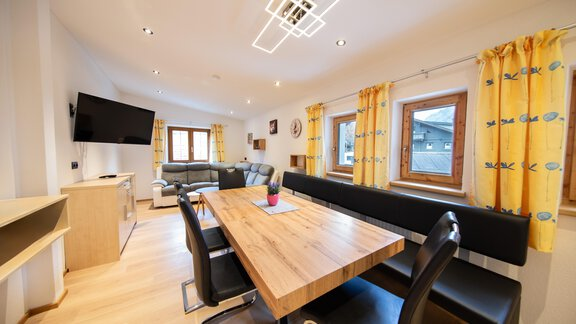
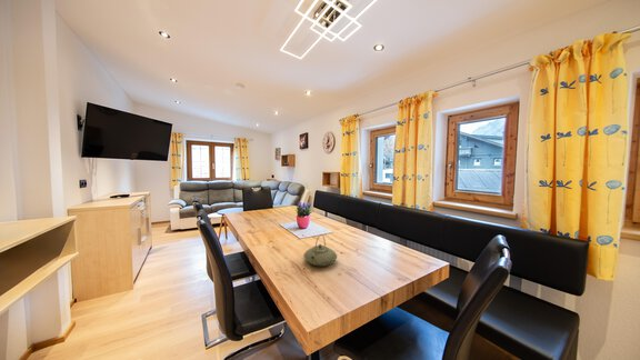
+ teapot (319, 249)
